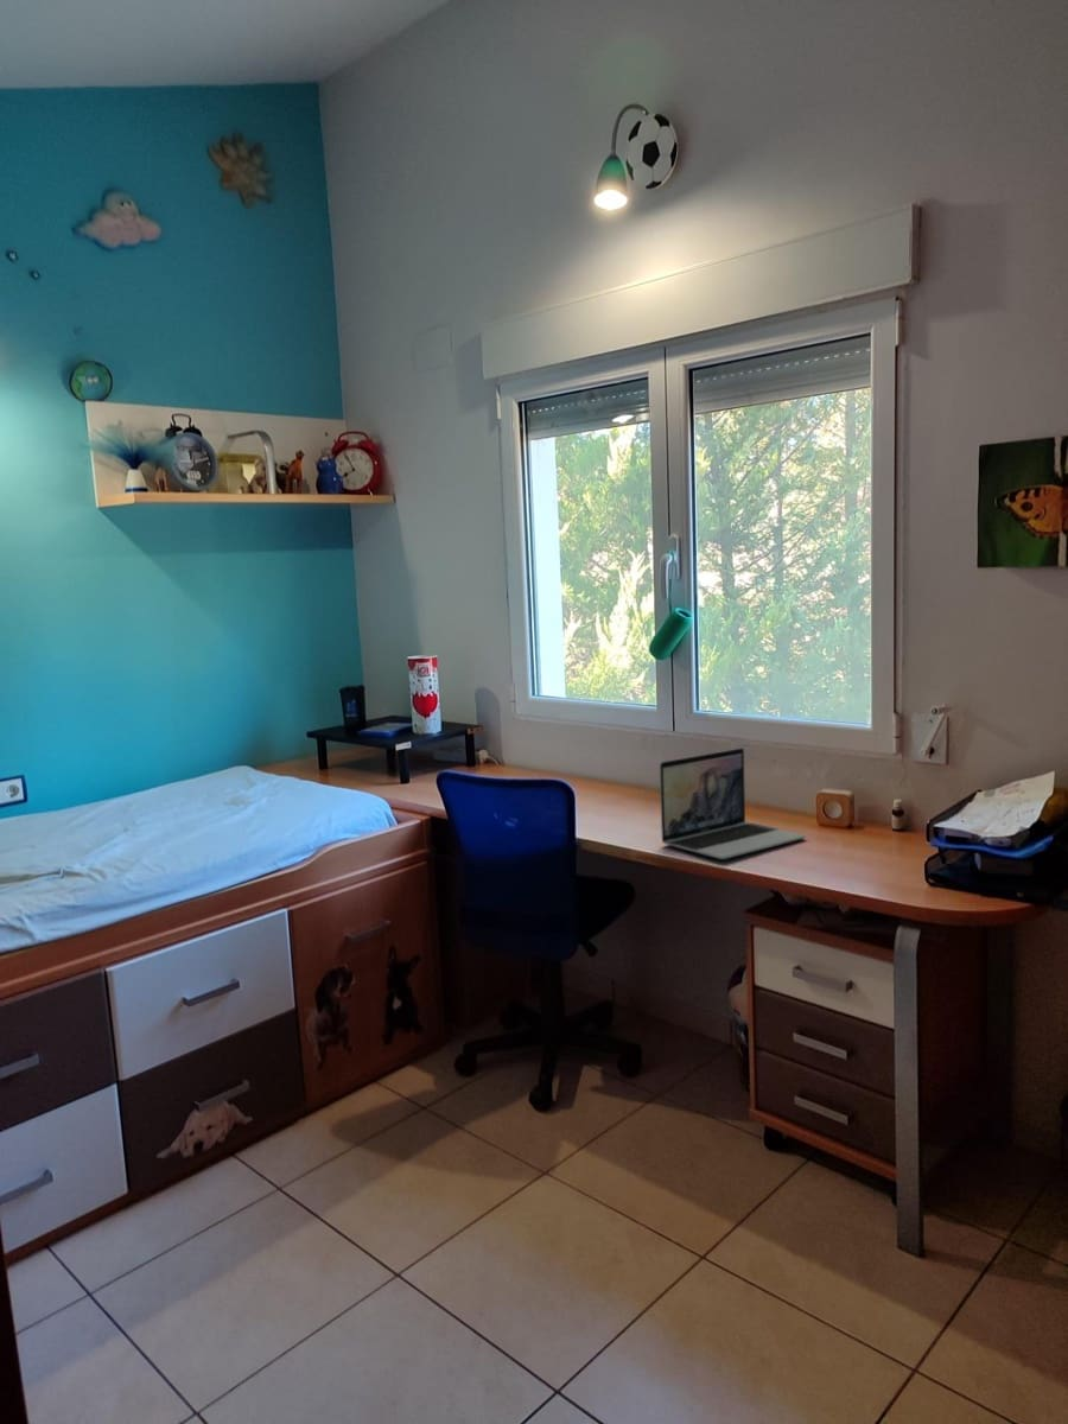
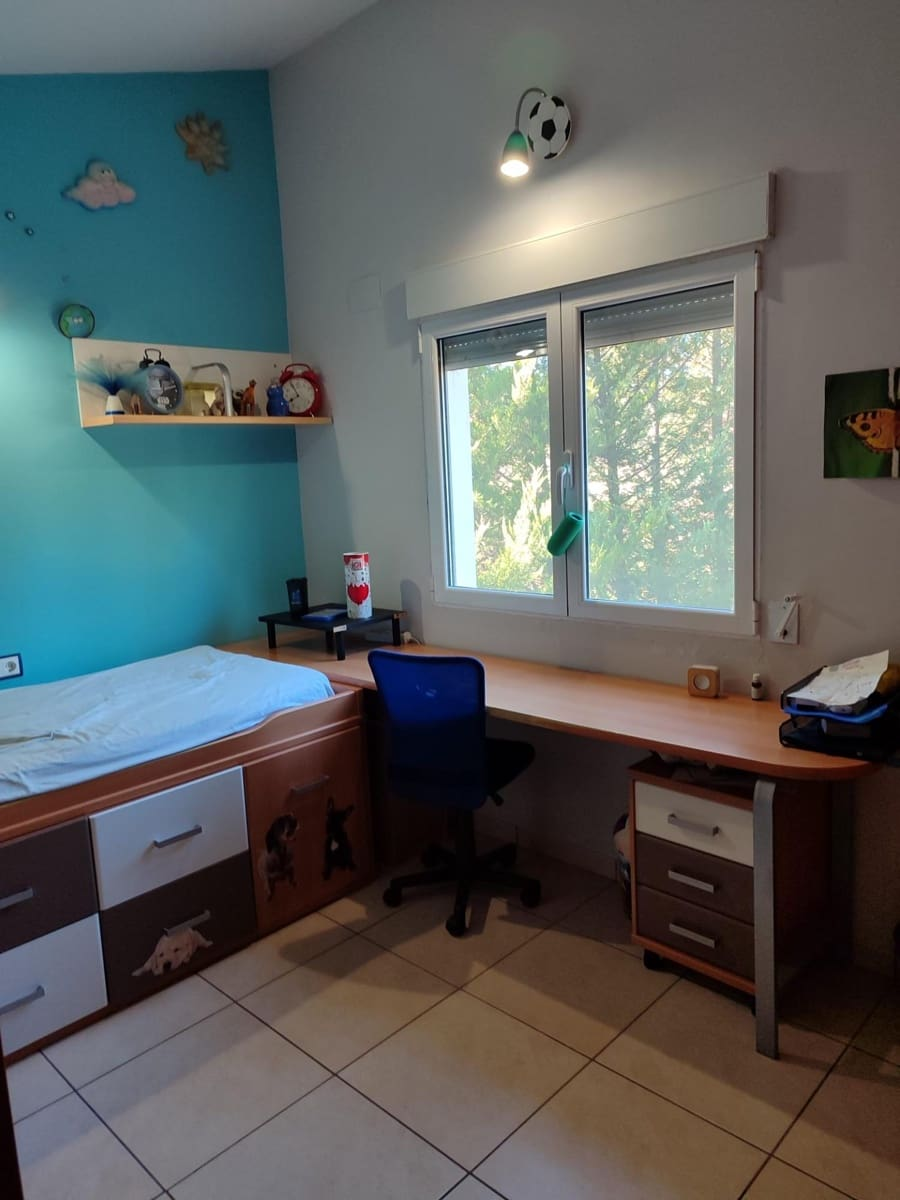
- laptop (732, 801)
